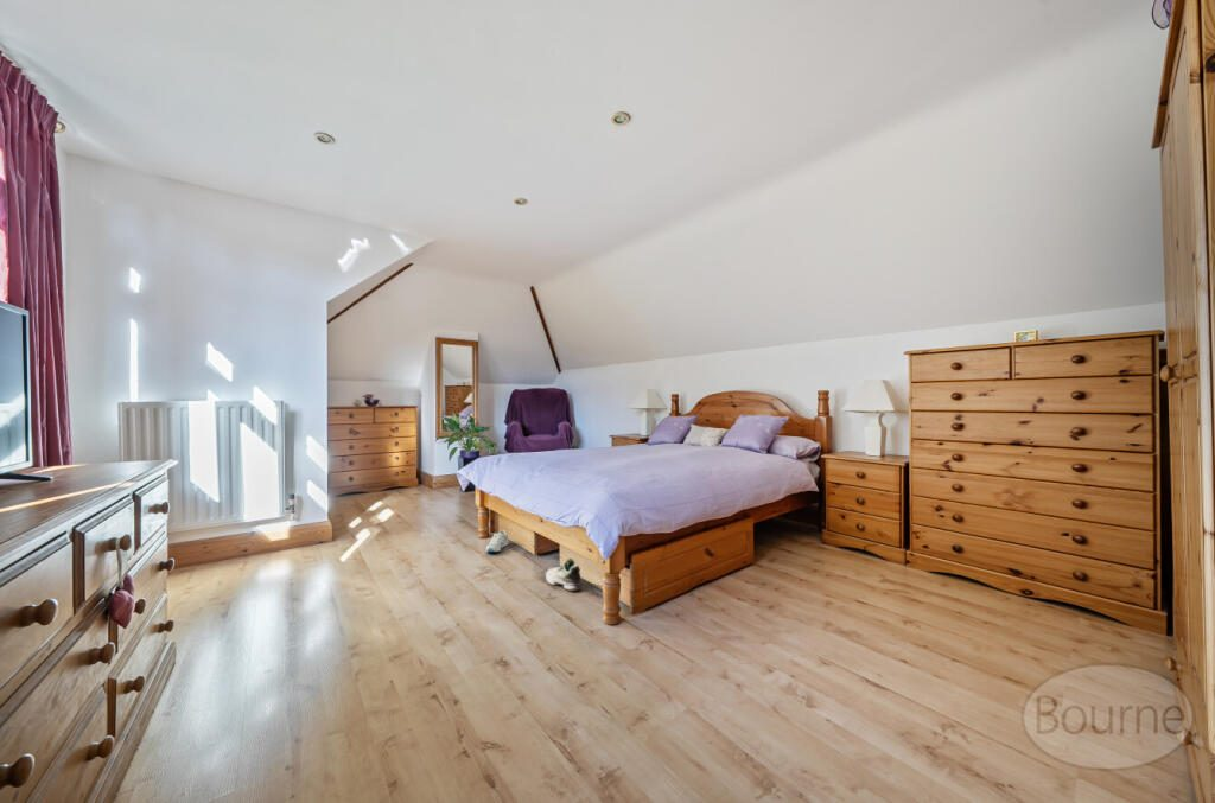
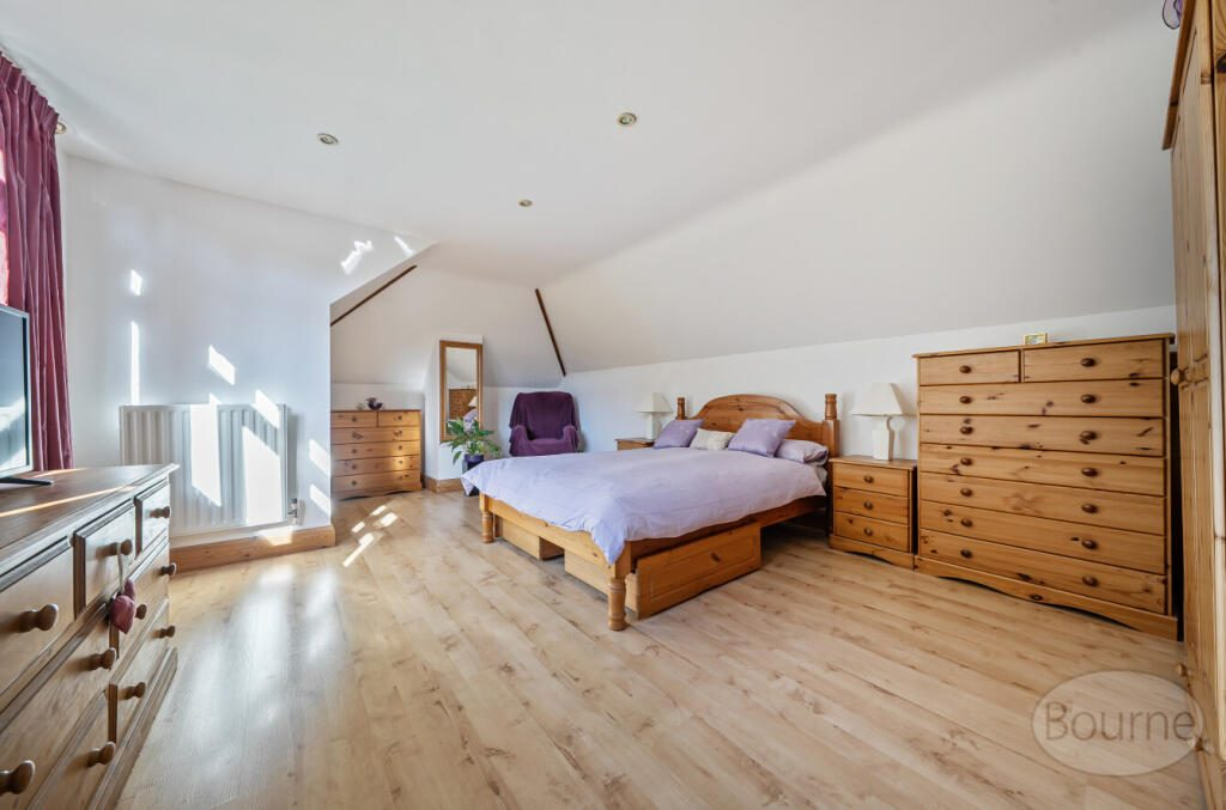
- sneaker (497, 541)
- shoe (561, 569)
